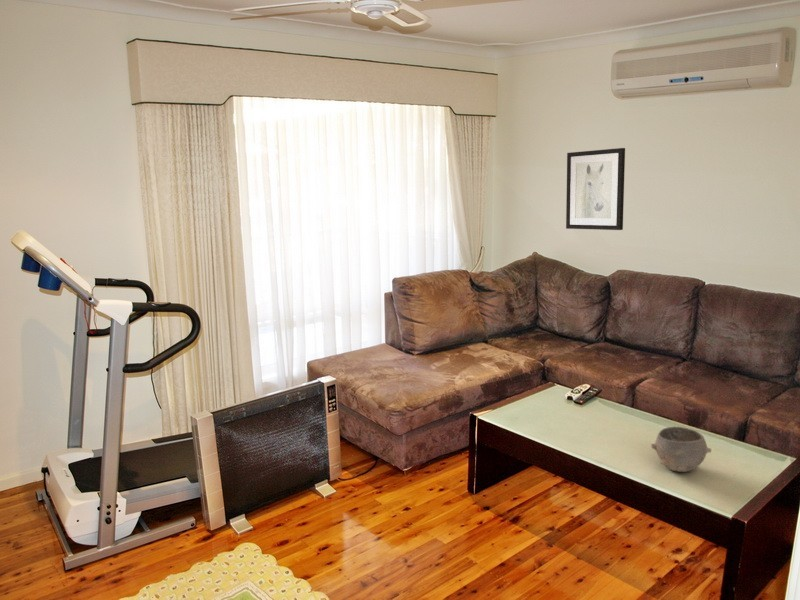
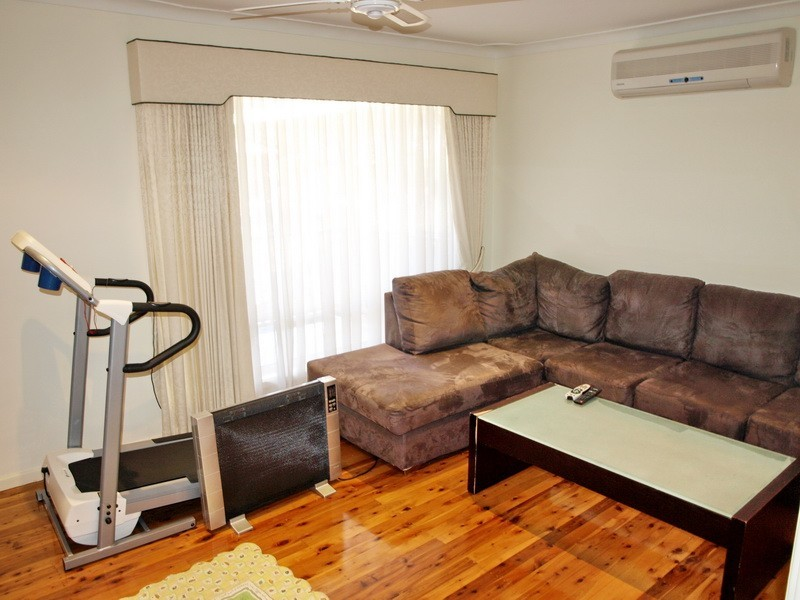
- wall art (594, 190)
- bowl (680, 451)
